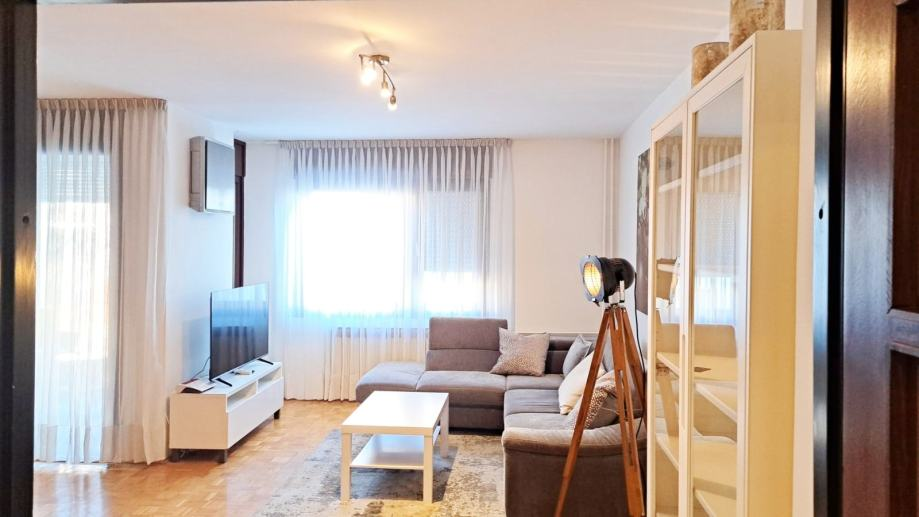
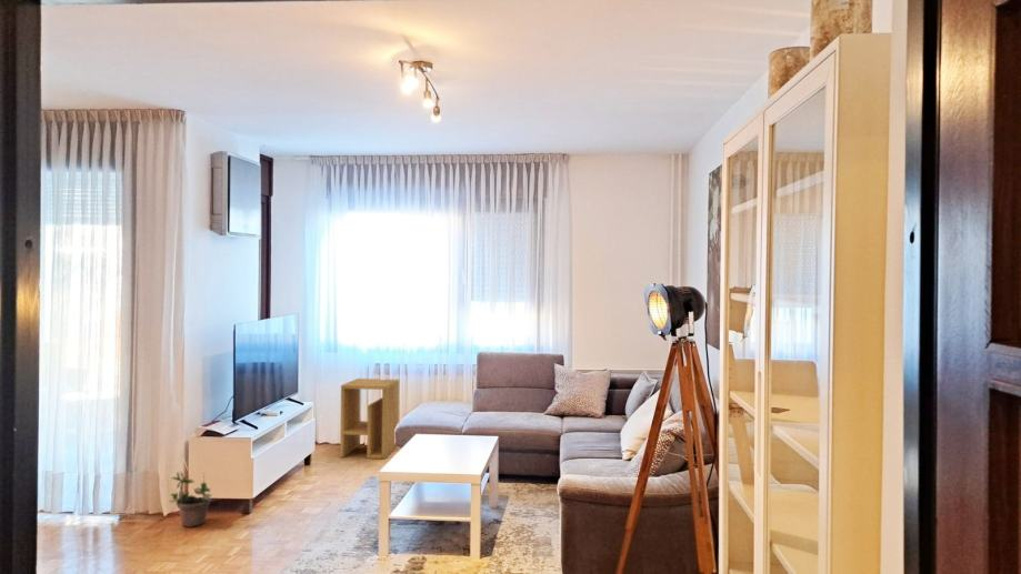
+ potted plant (192, 495)
+ side table (370, 416)
